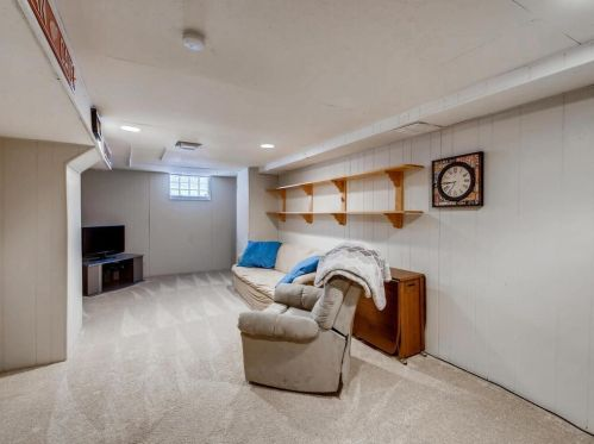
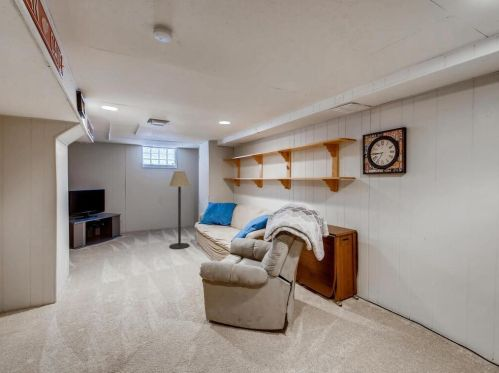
+ floor lamp (179, 209)
